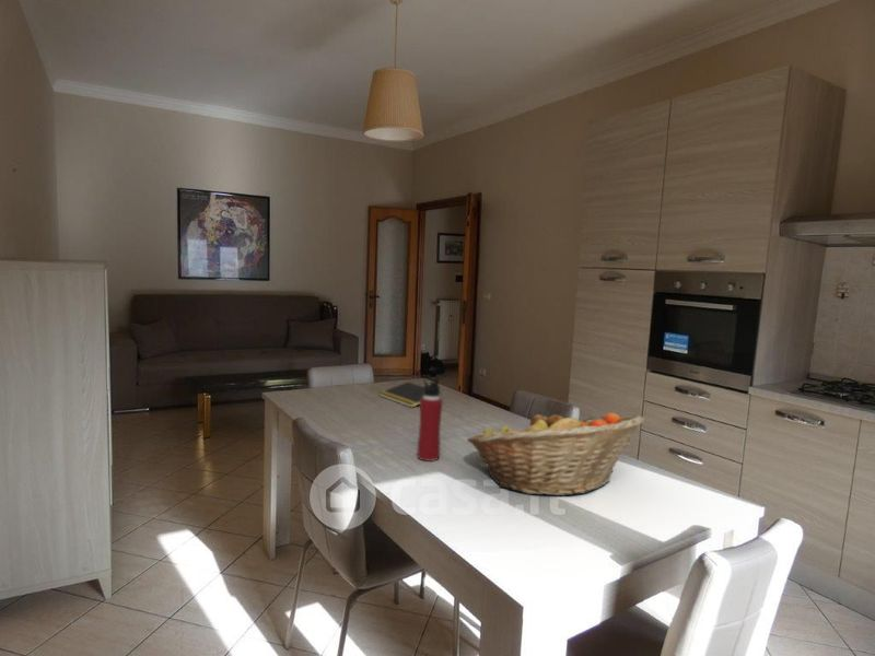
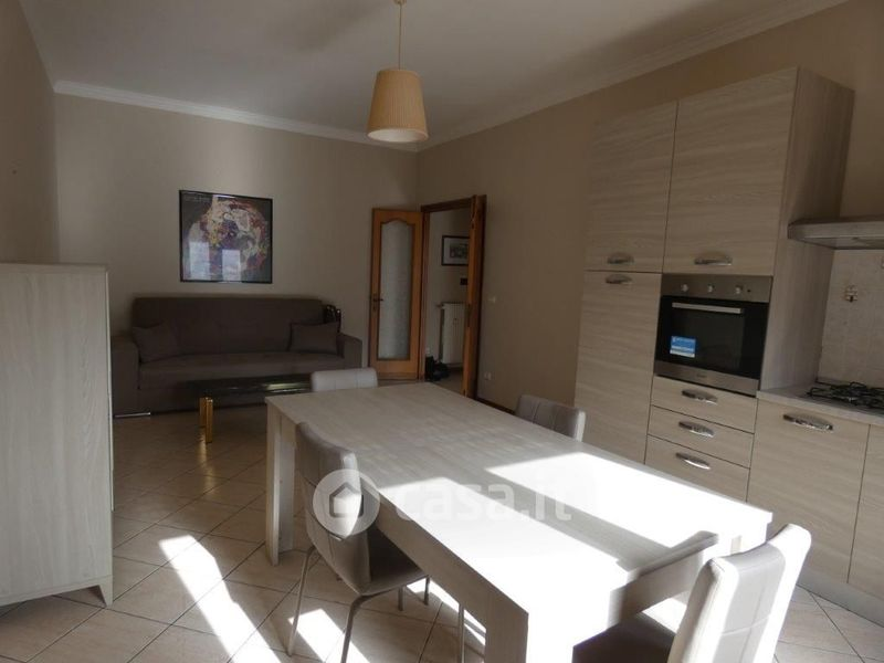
- water bottle (430, 417)
- notepad (409, 394)
- fruit basket (556, 443)
